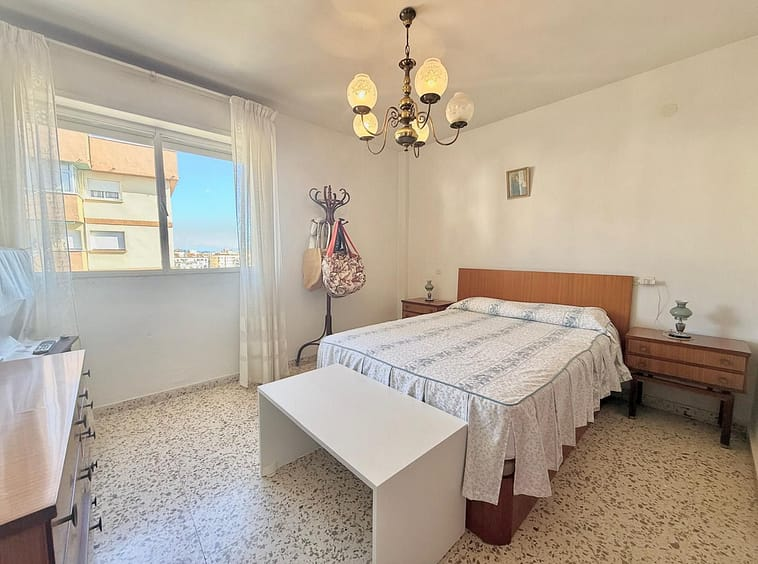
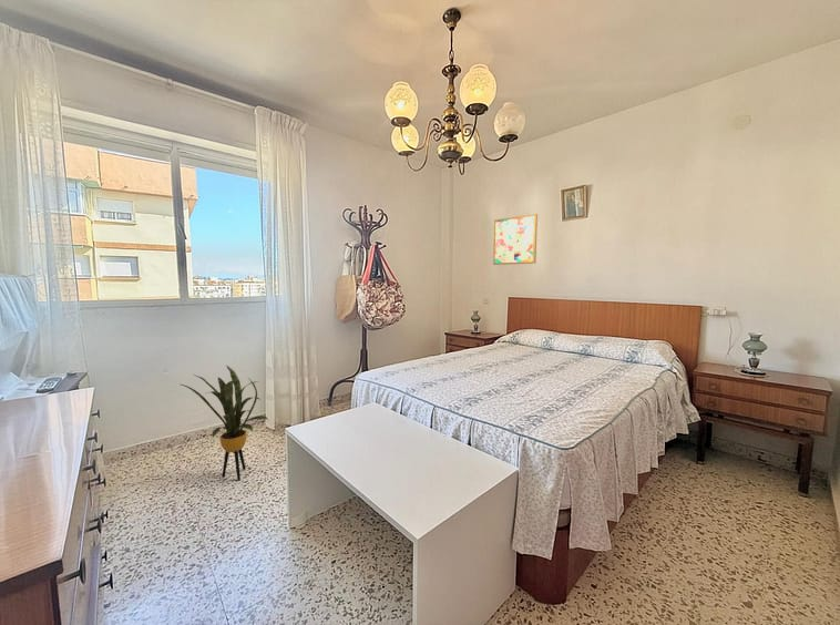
+ wall art (514, 240)
+ house plant (227, 424)
